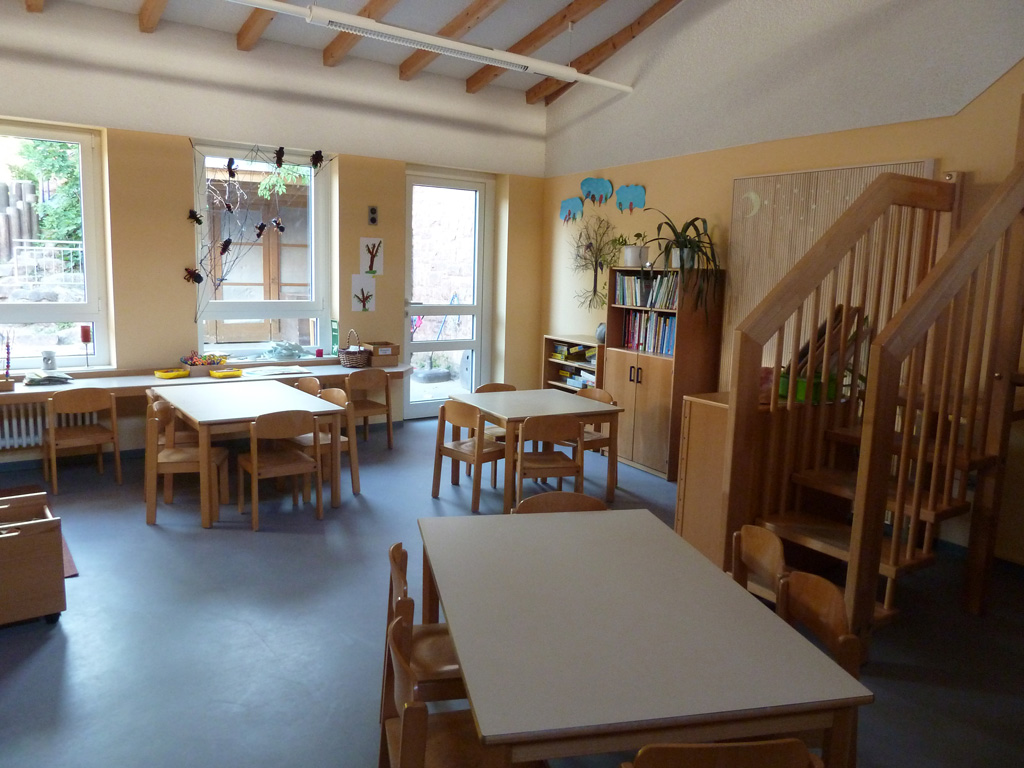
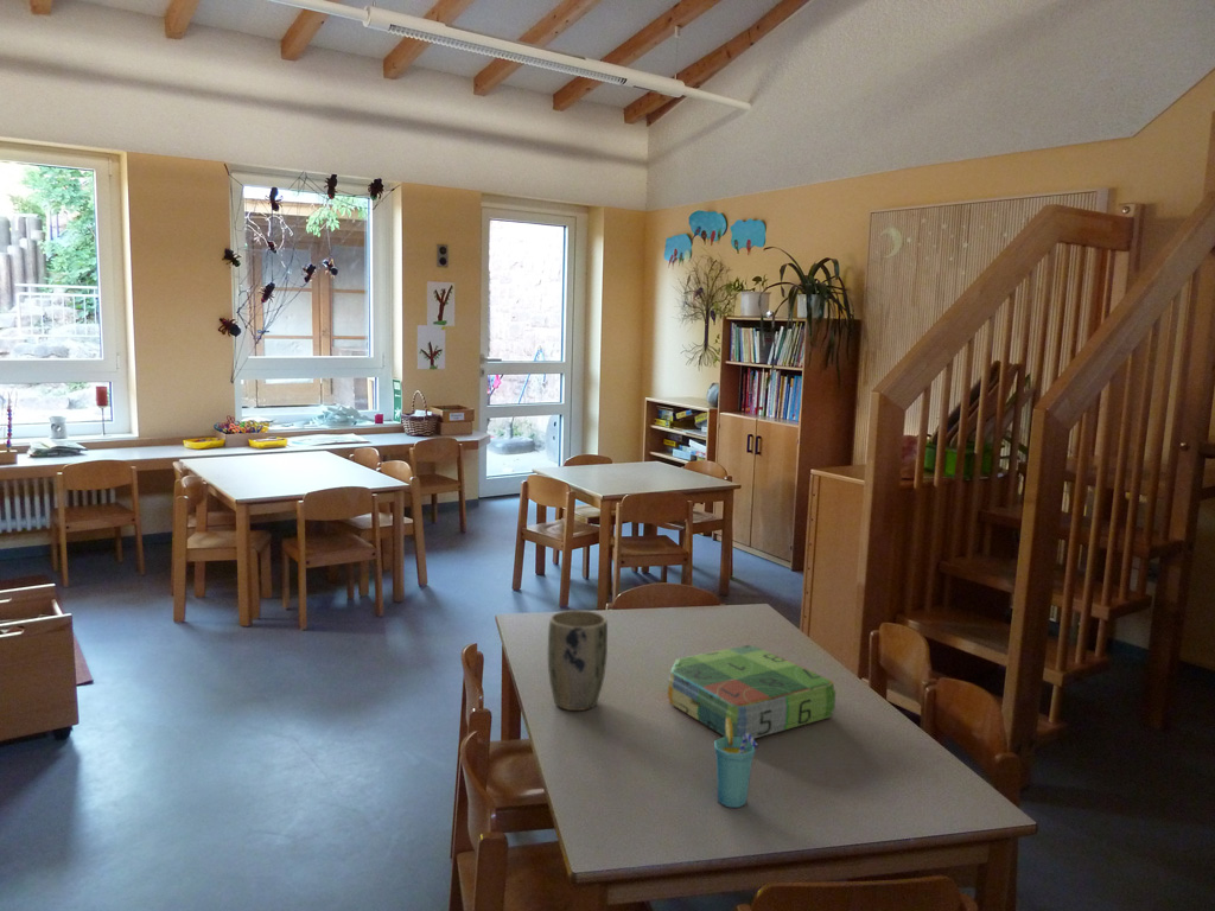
+ cup (736, 763)
+ board game (744, 688)
+ plant pot (577, 661)
